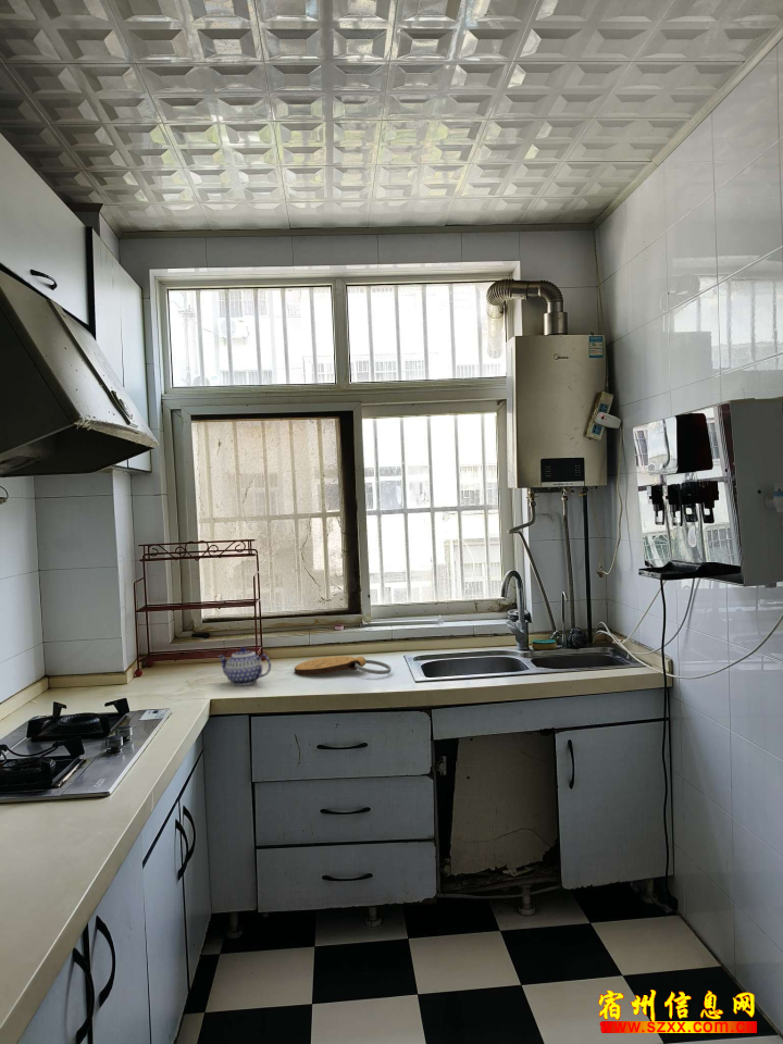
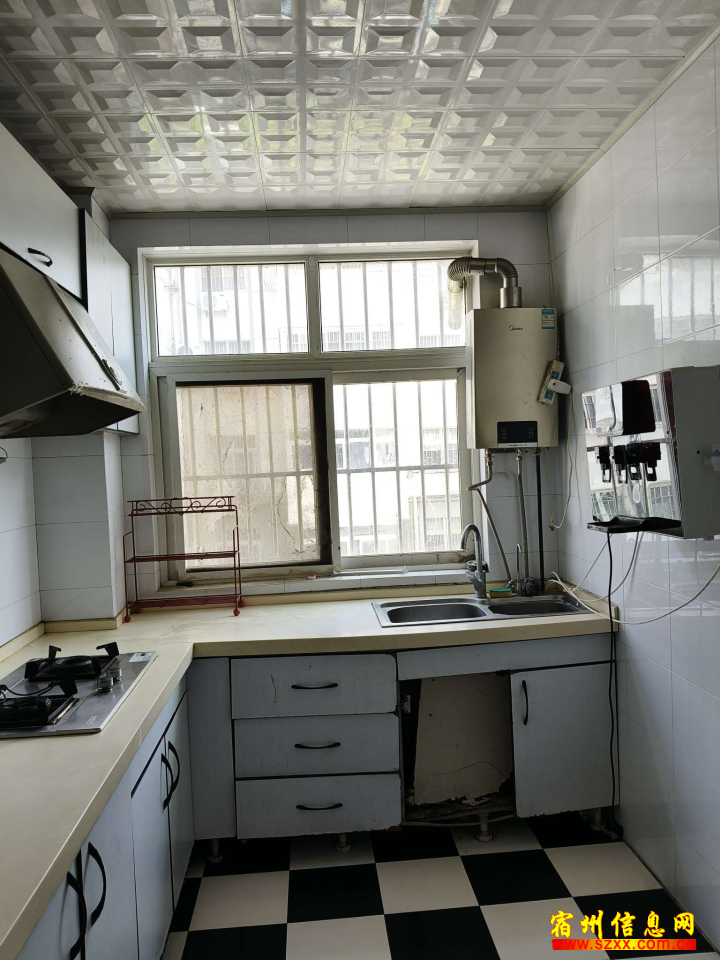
- teapot (244, 664)
- key chain (344, 663)
